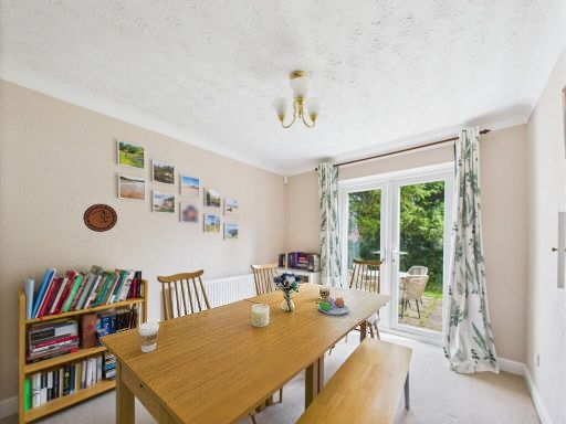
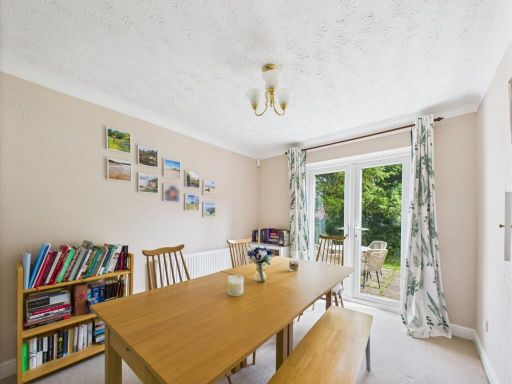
- fruit bowl (332, 304)
- decorative plate (101, 218)
- coffee cup (148, 336)
